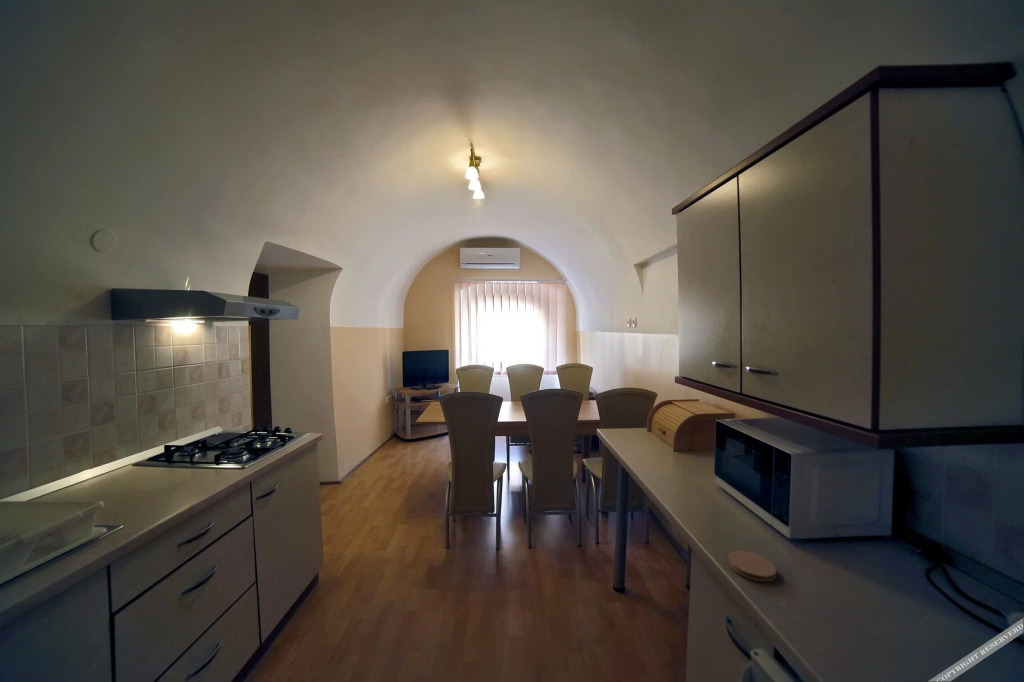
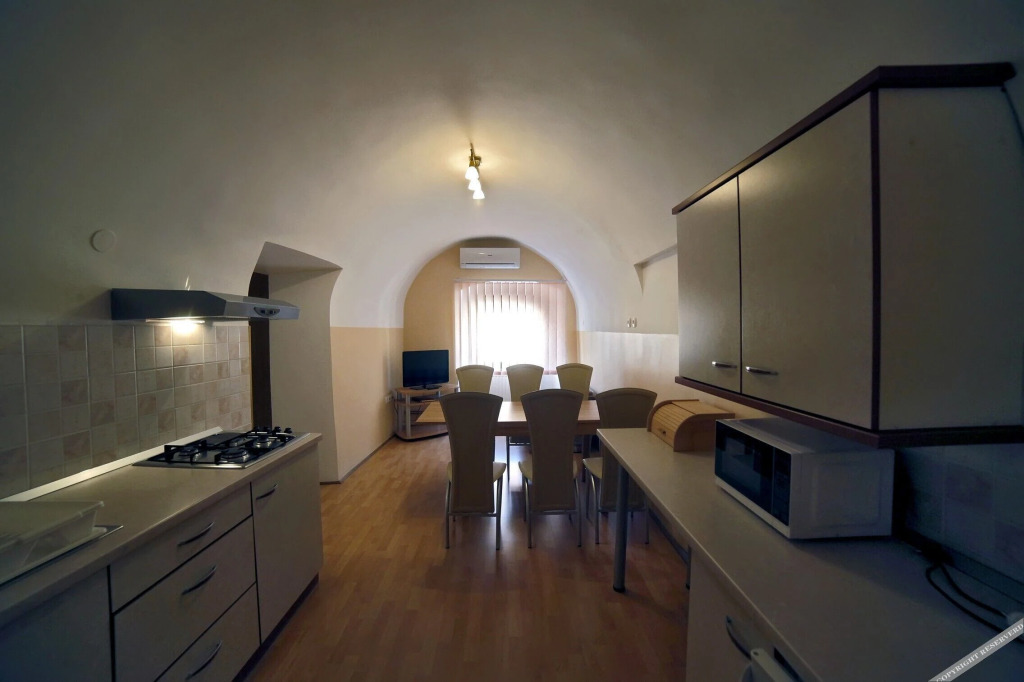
- coaster (751, 565)
